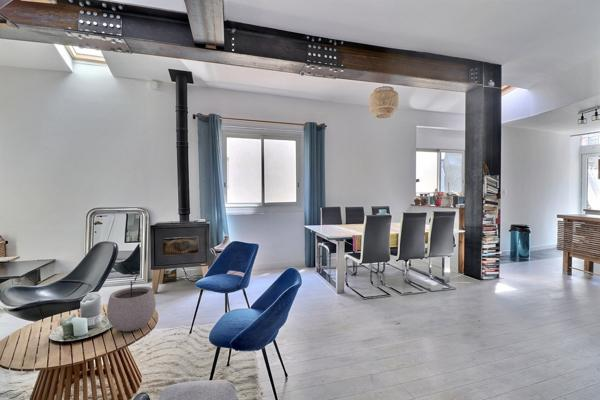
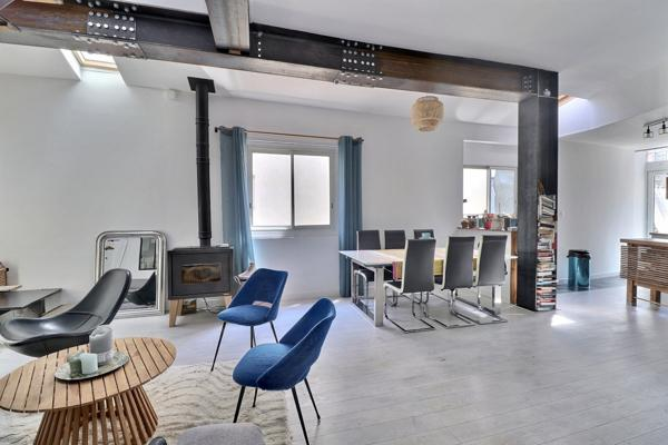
- plant pot (132, 302)
